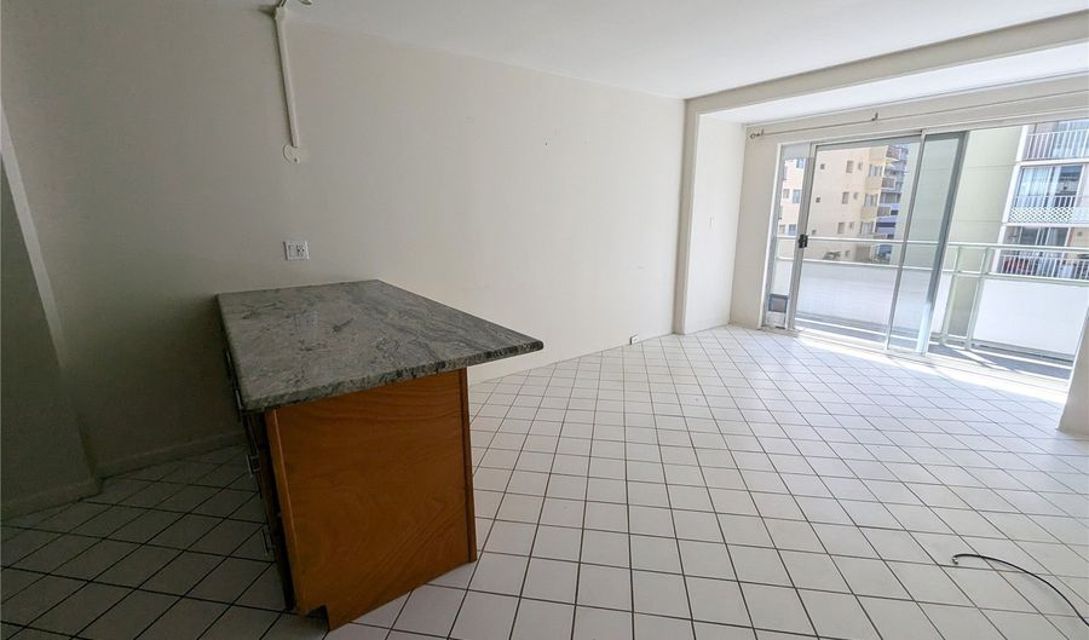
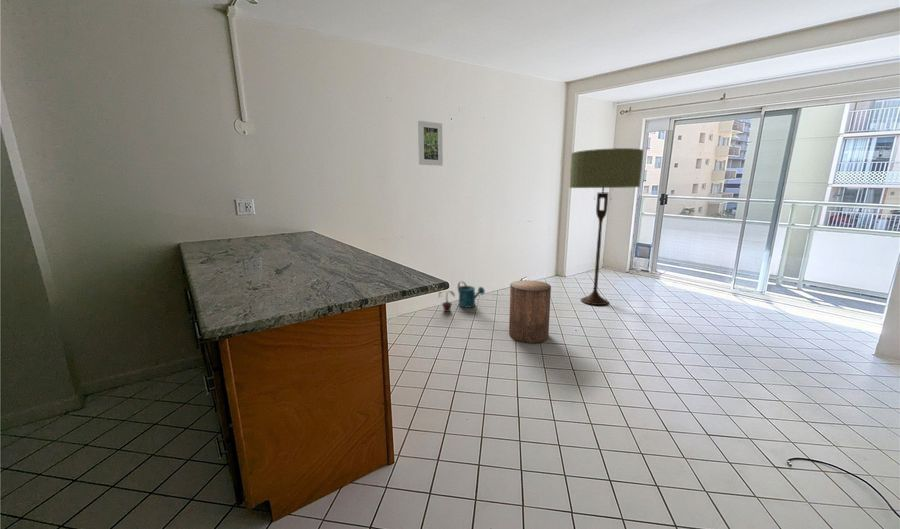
+ stool (529, 310)
+ floor lamp (600, 229)
+ potted plant (446, 300)
+ watering can (470, 295)
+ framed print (430, 143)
